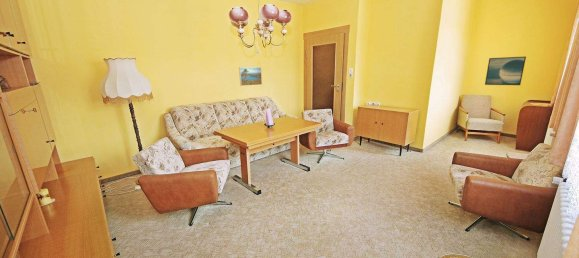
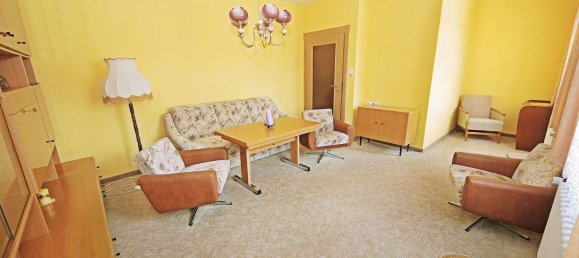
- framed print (250, 76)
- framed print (504, 71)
